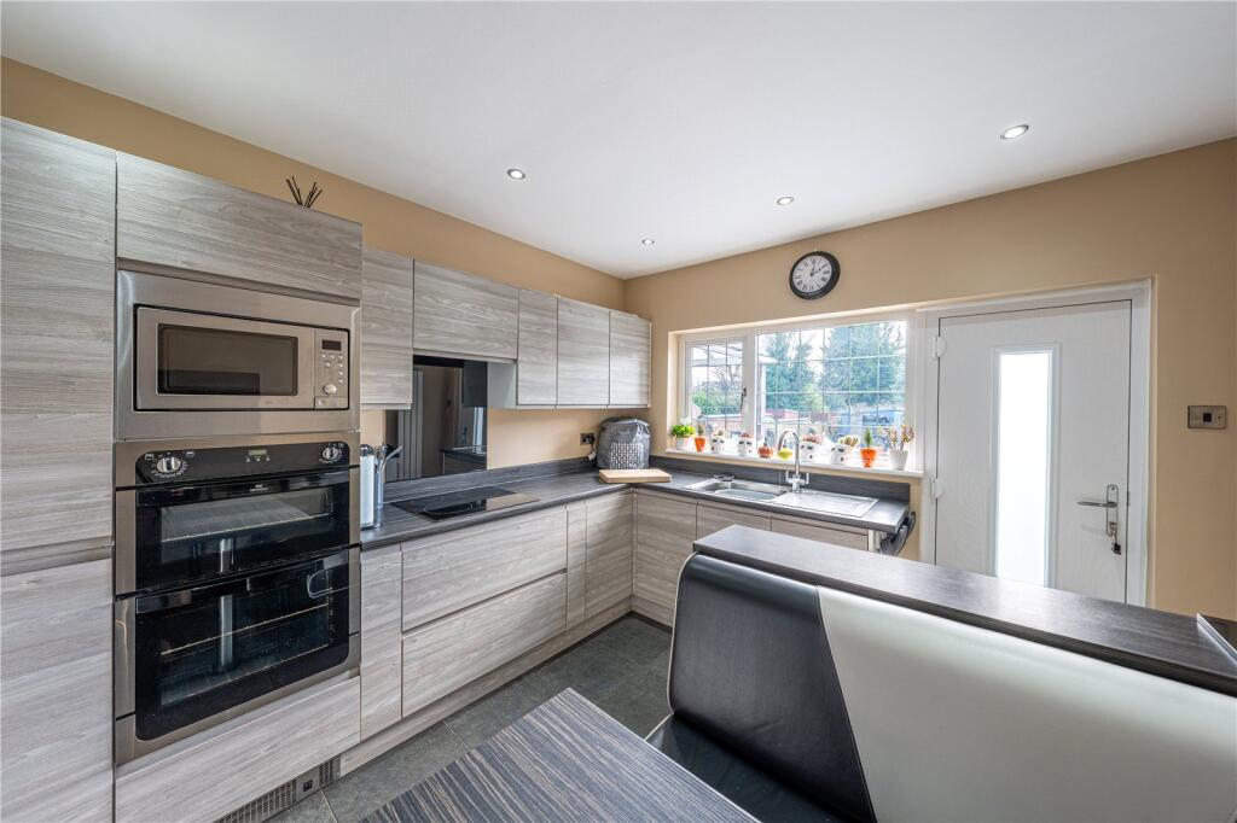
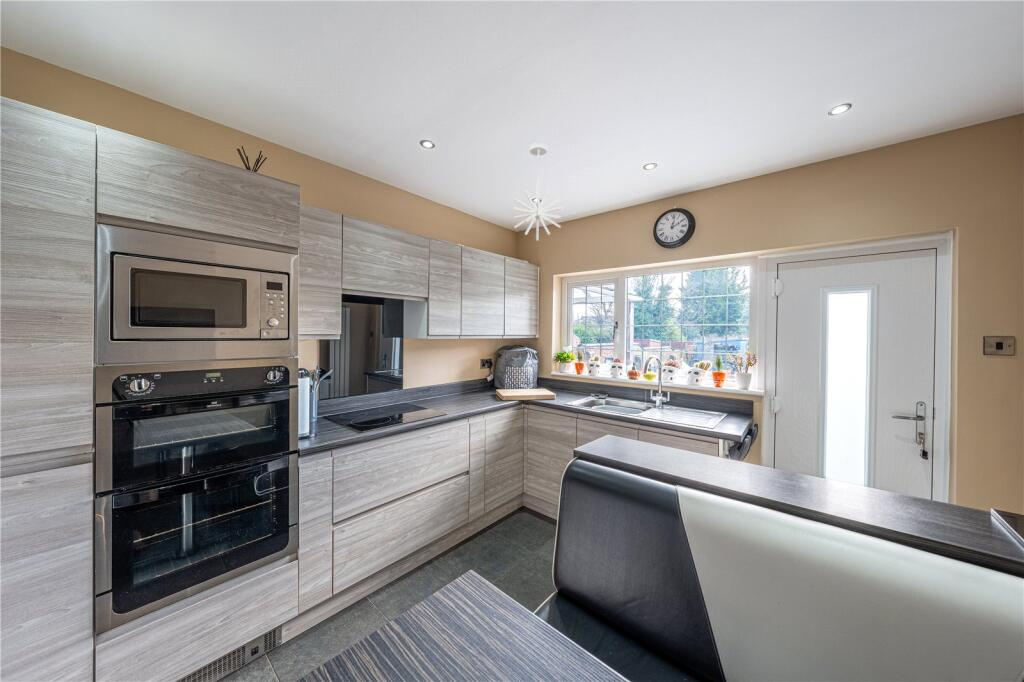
+ pendant light (537, 192)
